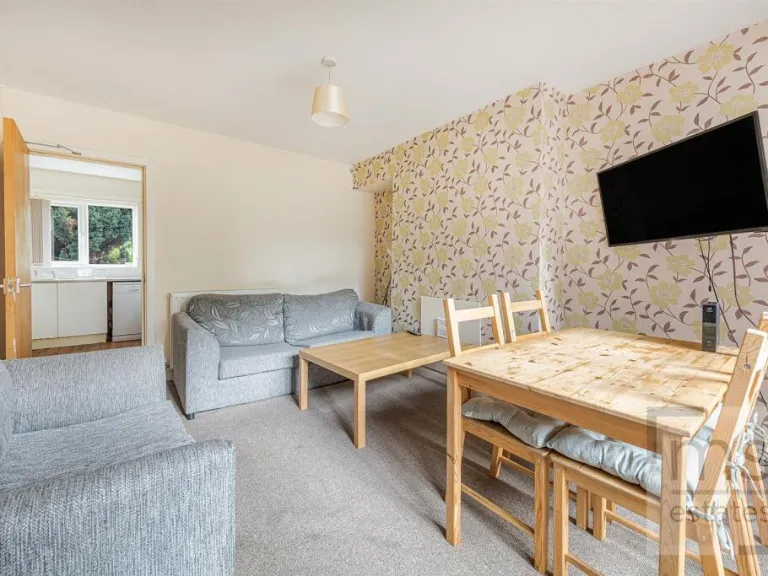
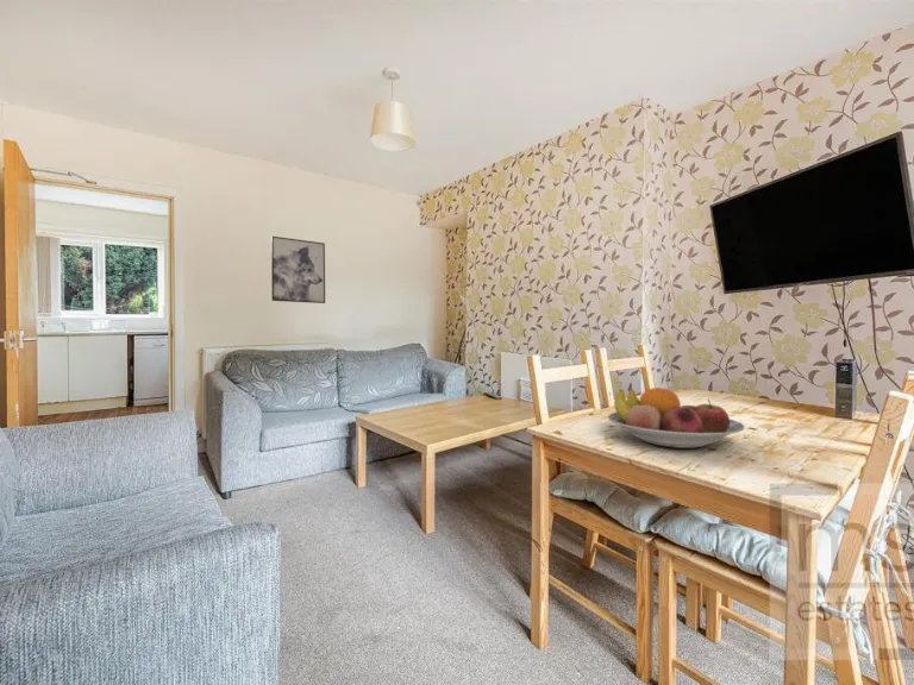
+ fruit bowl (671, 415)
+ wall art (299, 270)
